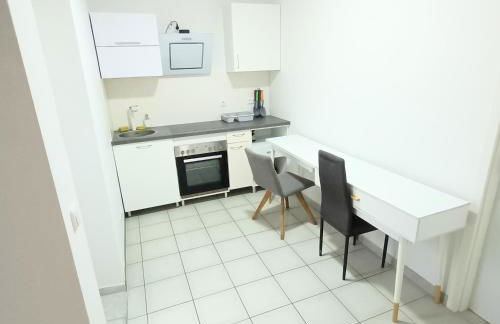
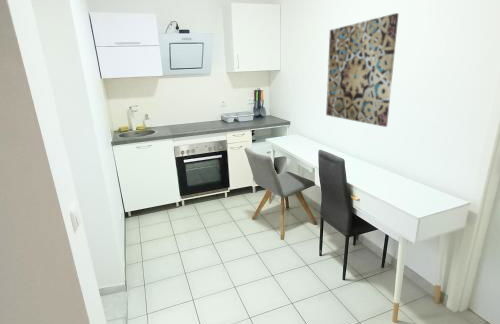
+ wall art (355, 73)
